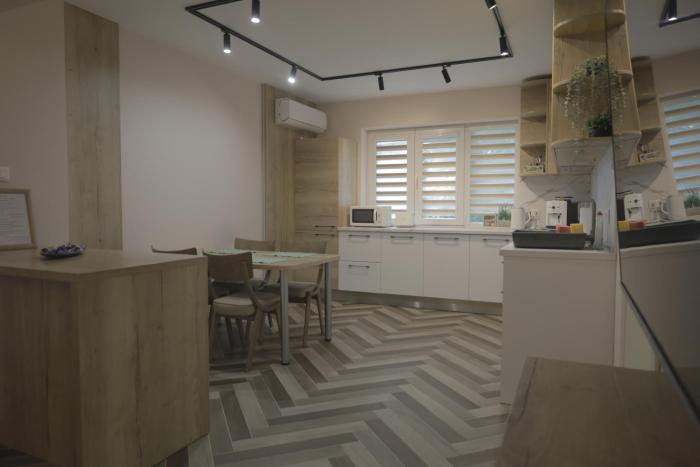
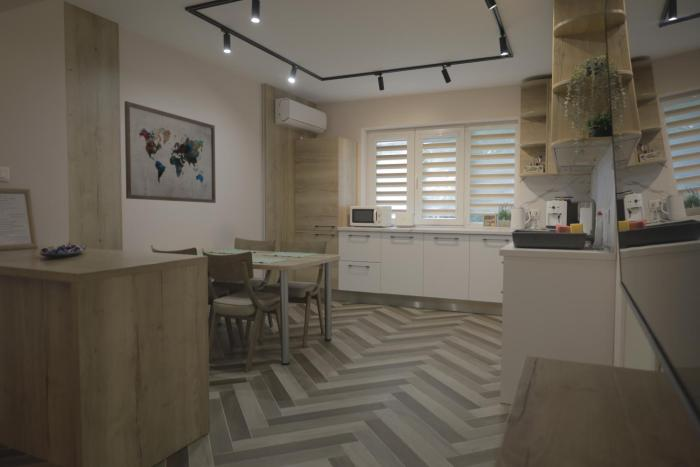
+ wall art (175, 158)
